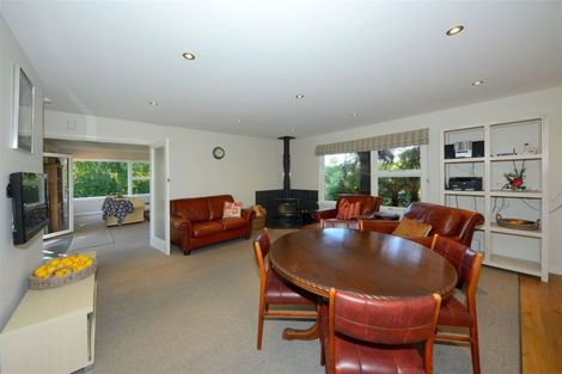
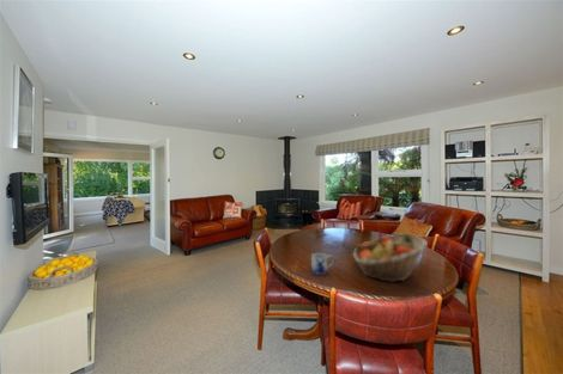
+ fruit basket (387, 253)
+ mug (321, 263)
